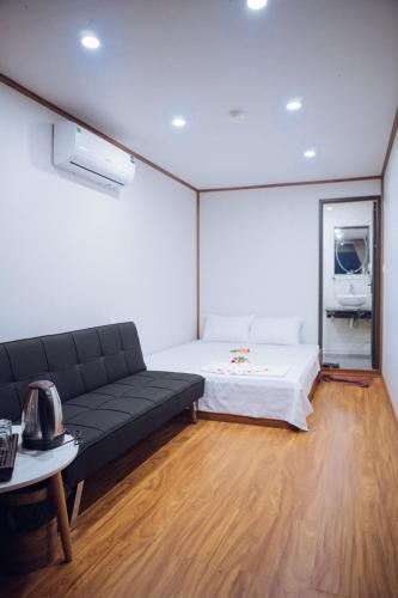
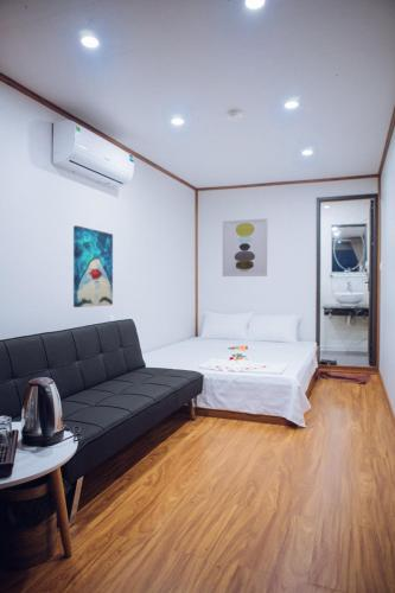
+ wall art (243, 248)
+ wall art (94, 268)
